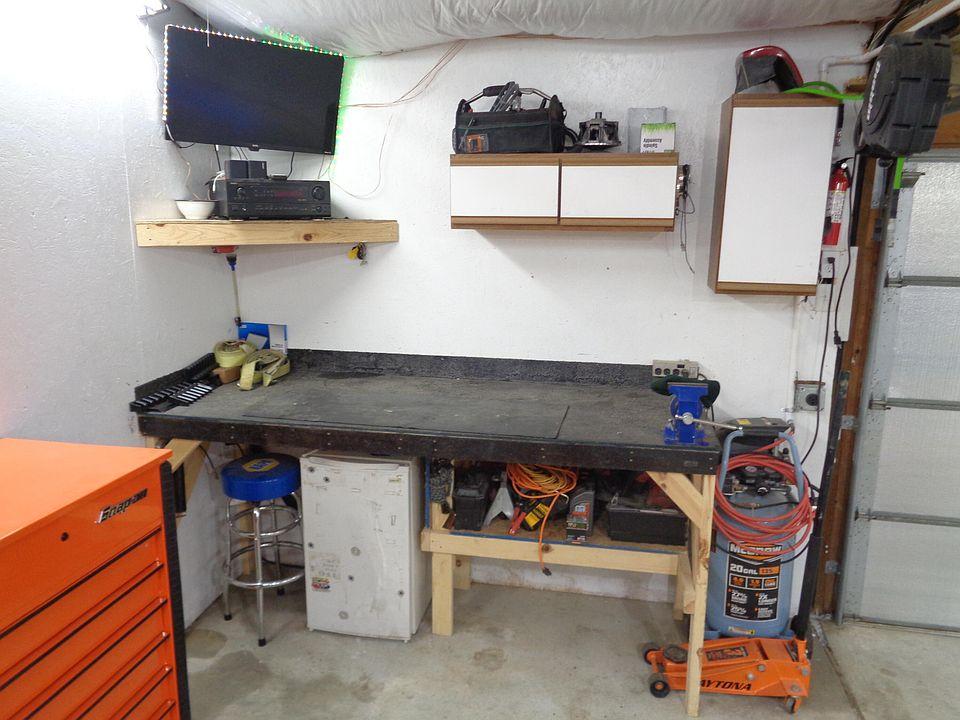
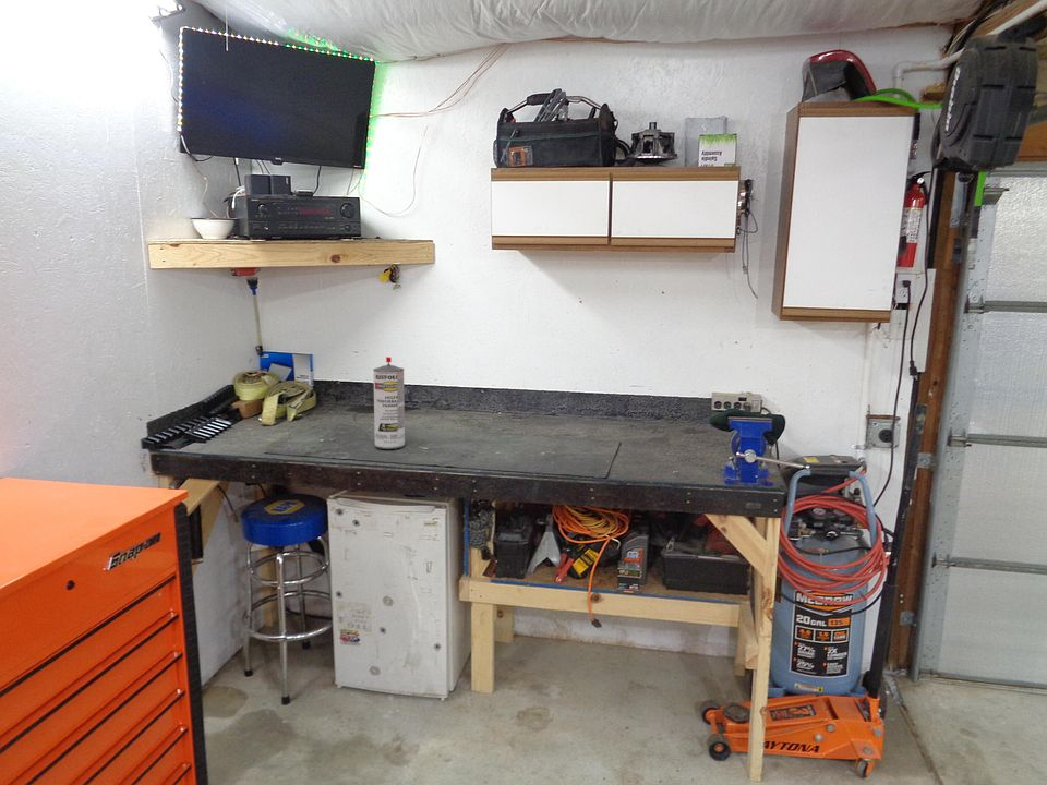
+ spray can (388, 401)
